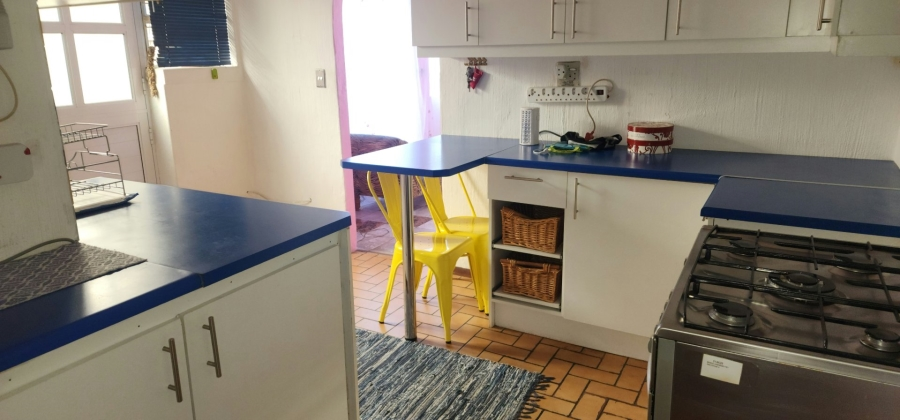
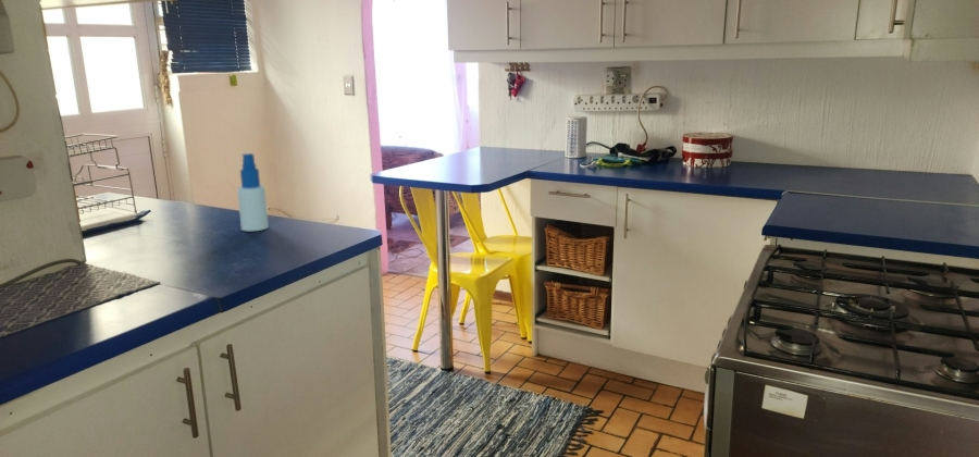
+ spray bottle (251, 192)
